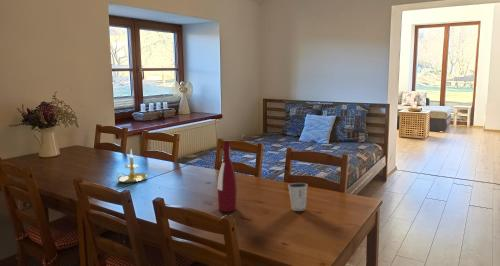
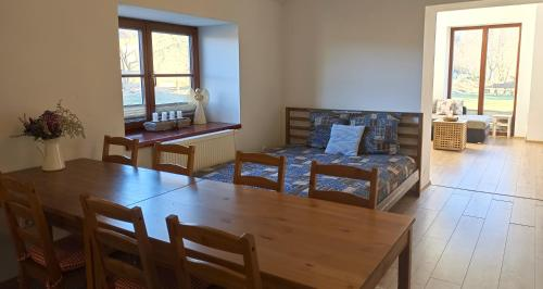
- alcohol (227, 175)
- dixie cup (297, 196)
- candle holder (129, 165)
